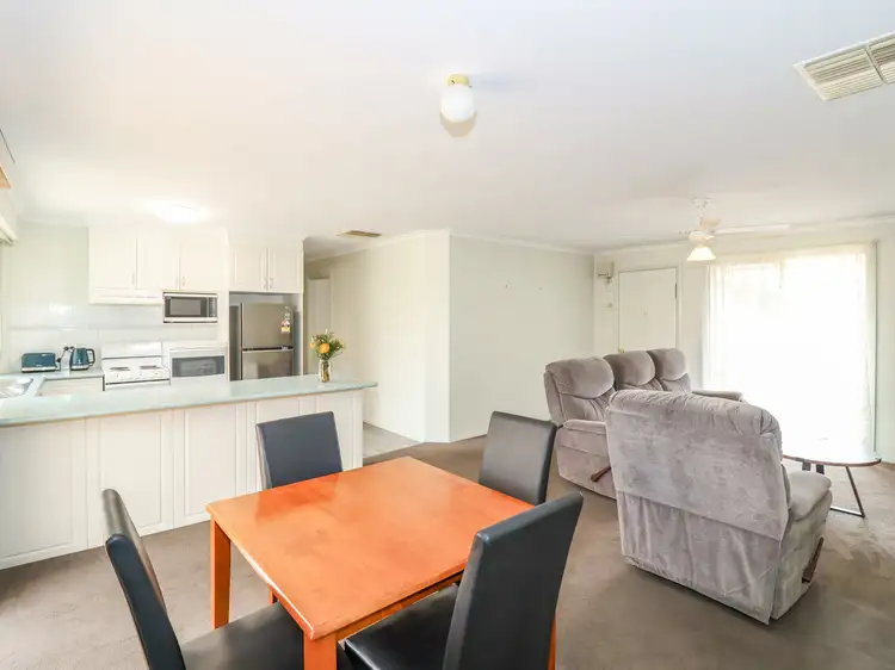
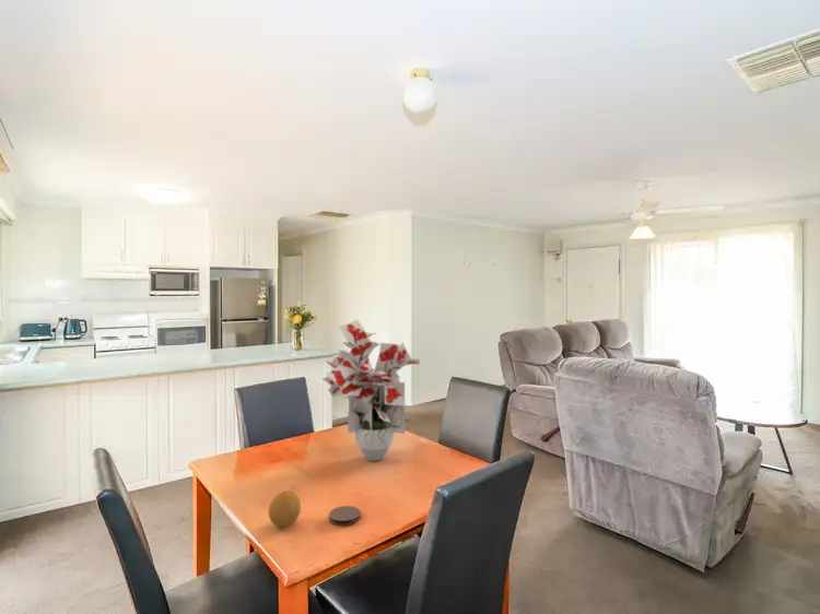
+ fruit (284, 508)
+ bouquet (372, 389)
+ coaster (344, 515)
